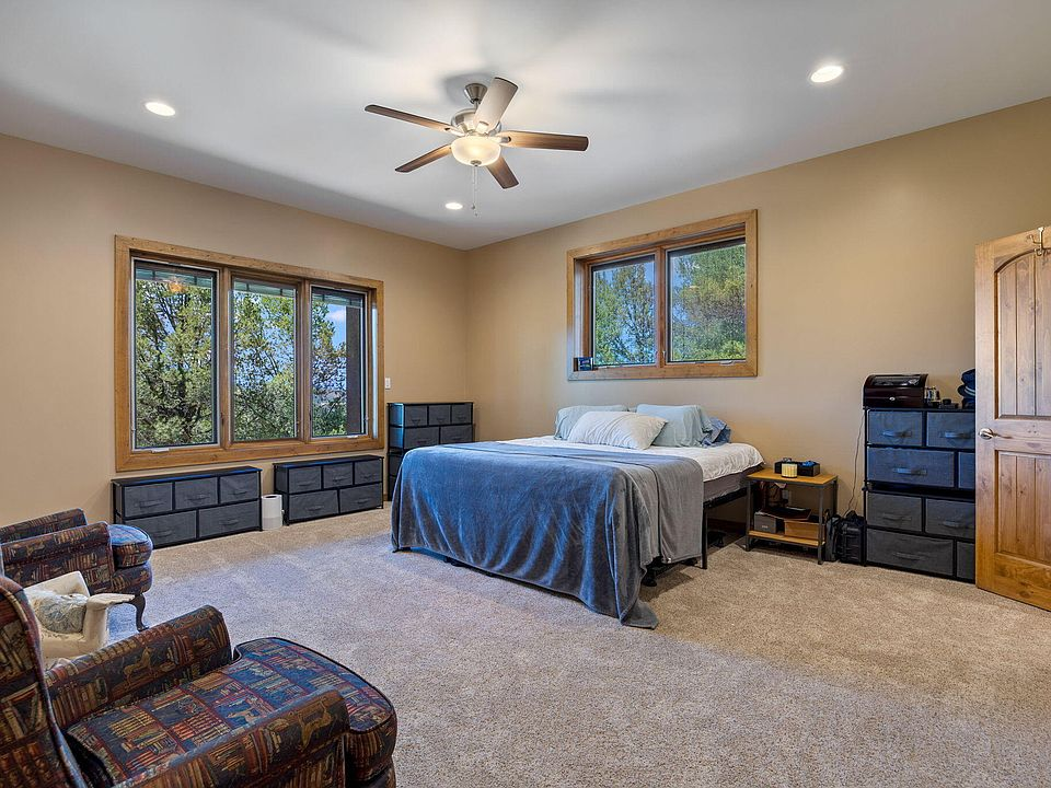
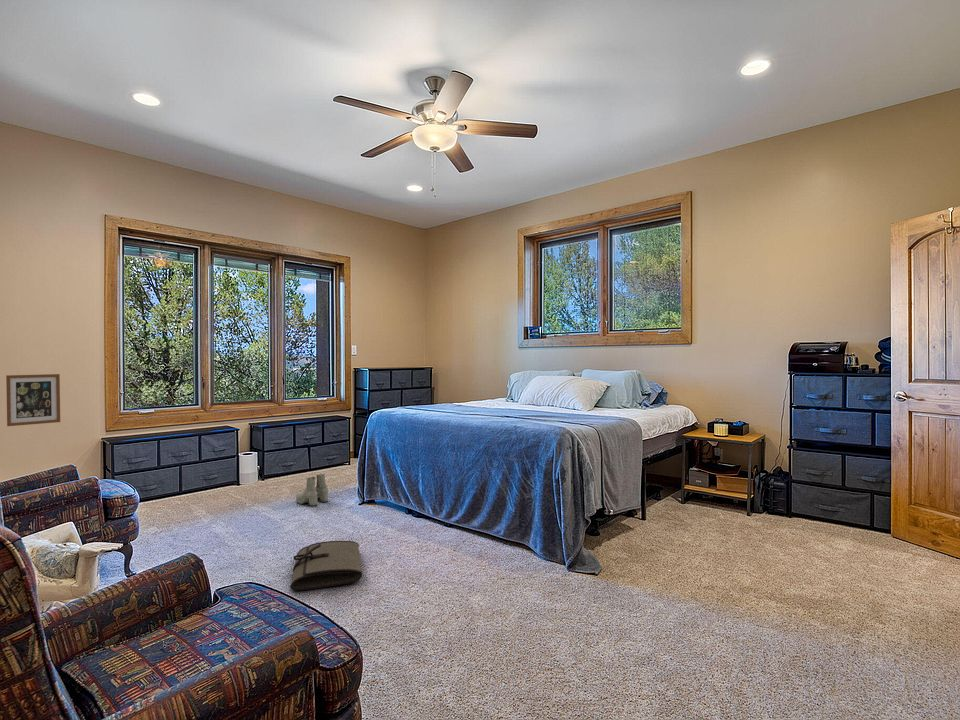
+ boots (312, 488)
+ tool roll (327, 557)
+ wall art (34, 399)
